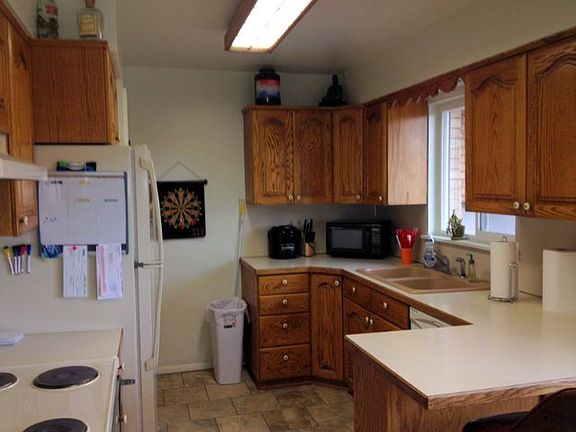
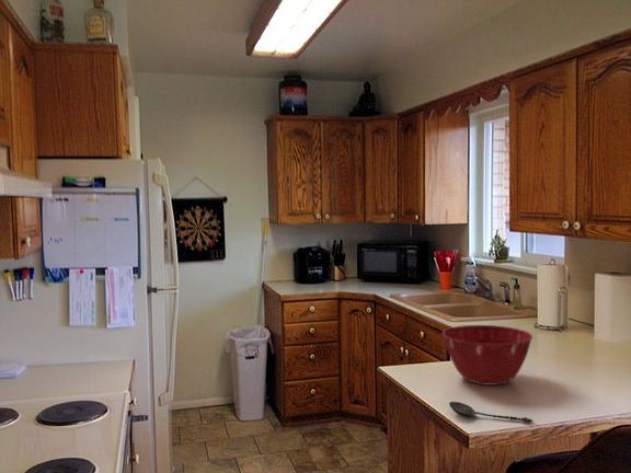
+ spoon (490, 415)
+ mixing bowl (486, 356)
